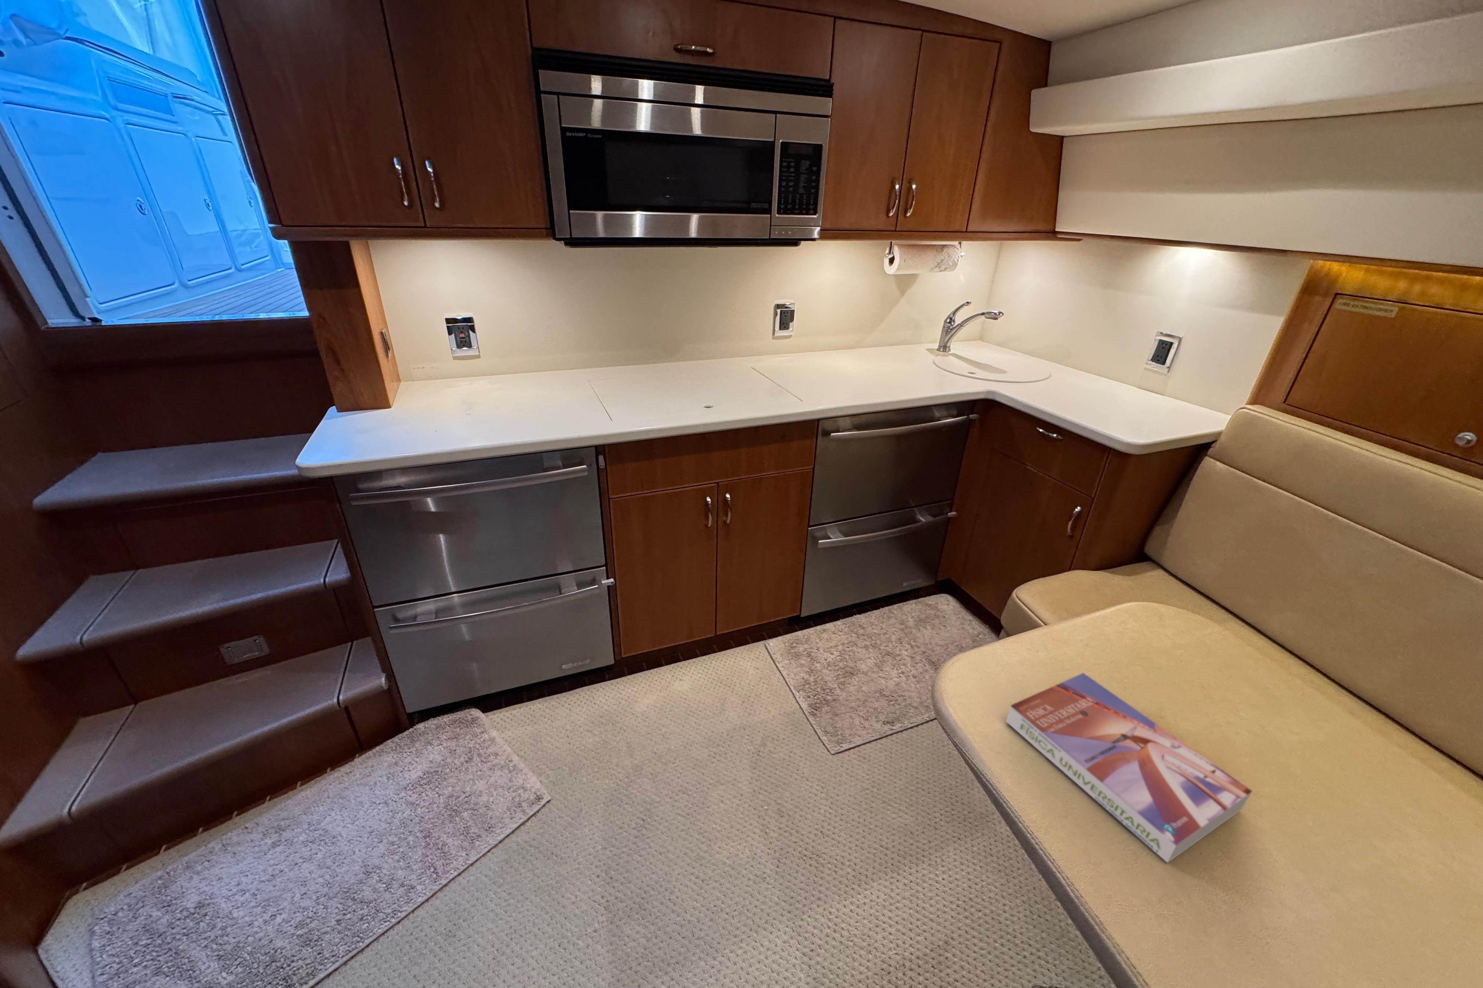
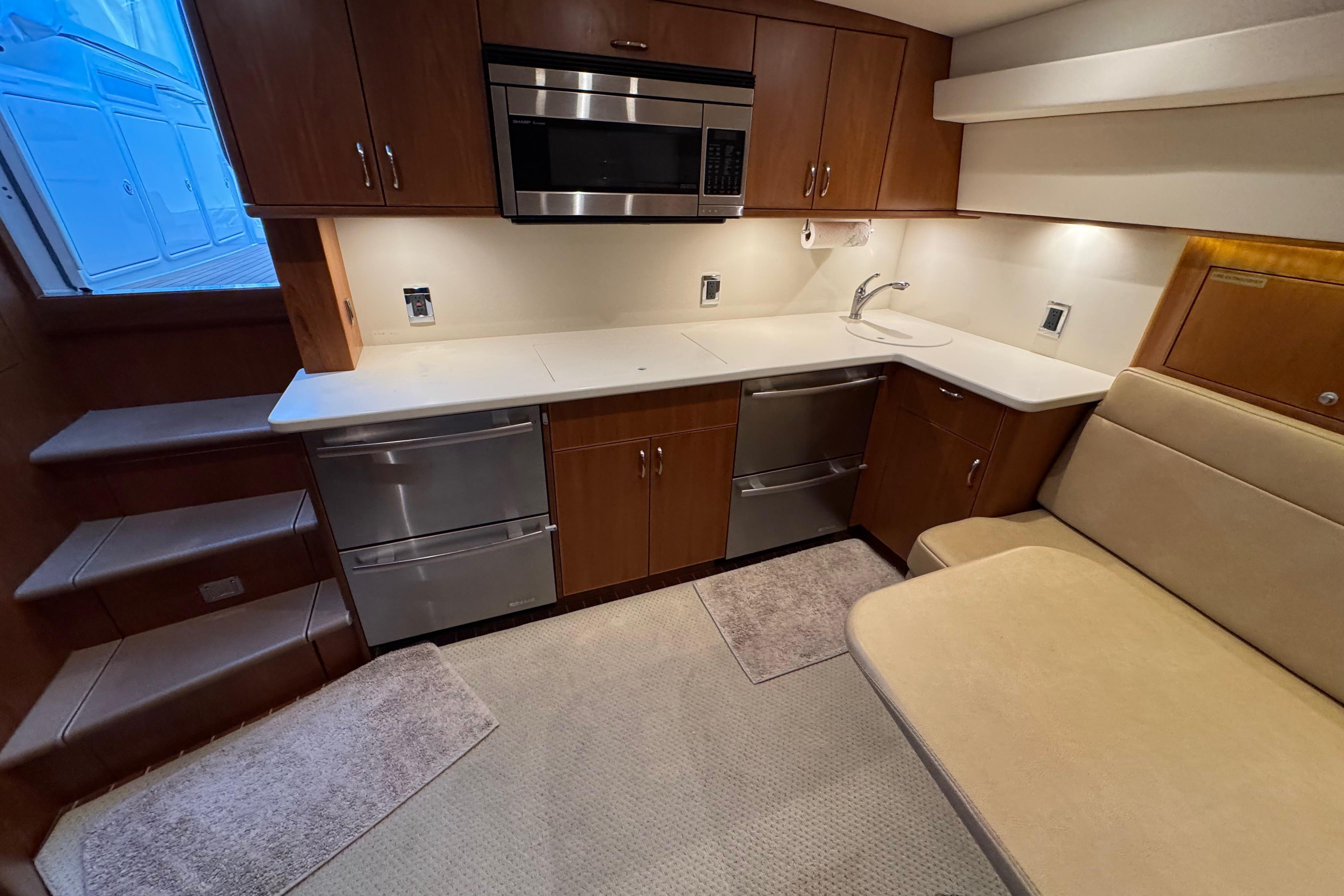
- textbook (1119, 754)
